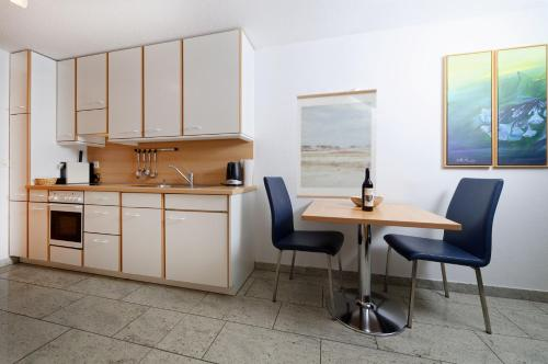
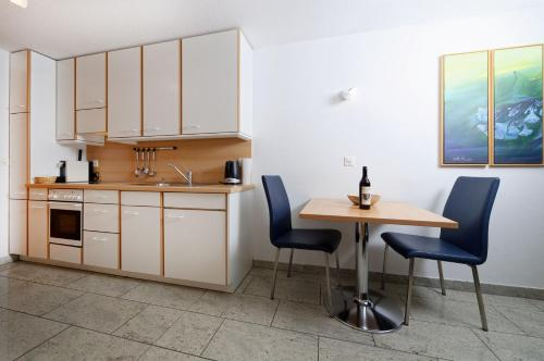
- wall art (334, 146)
